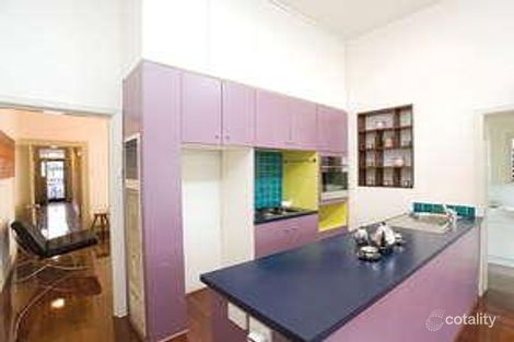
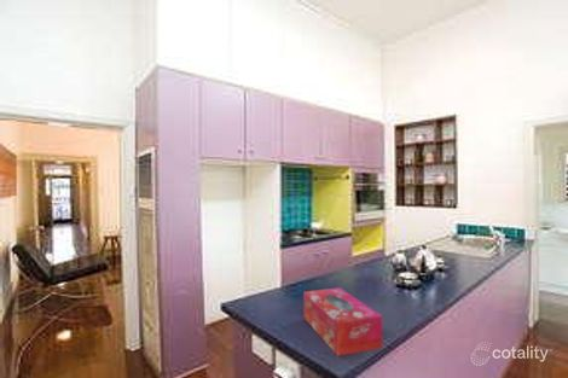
+ tissue box (338, 316)
